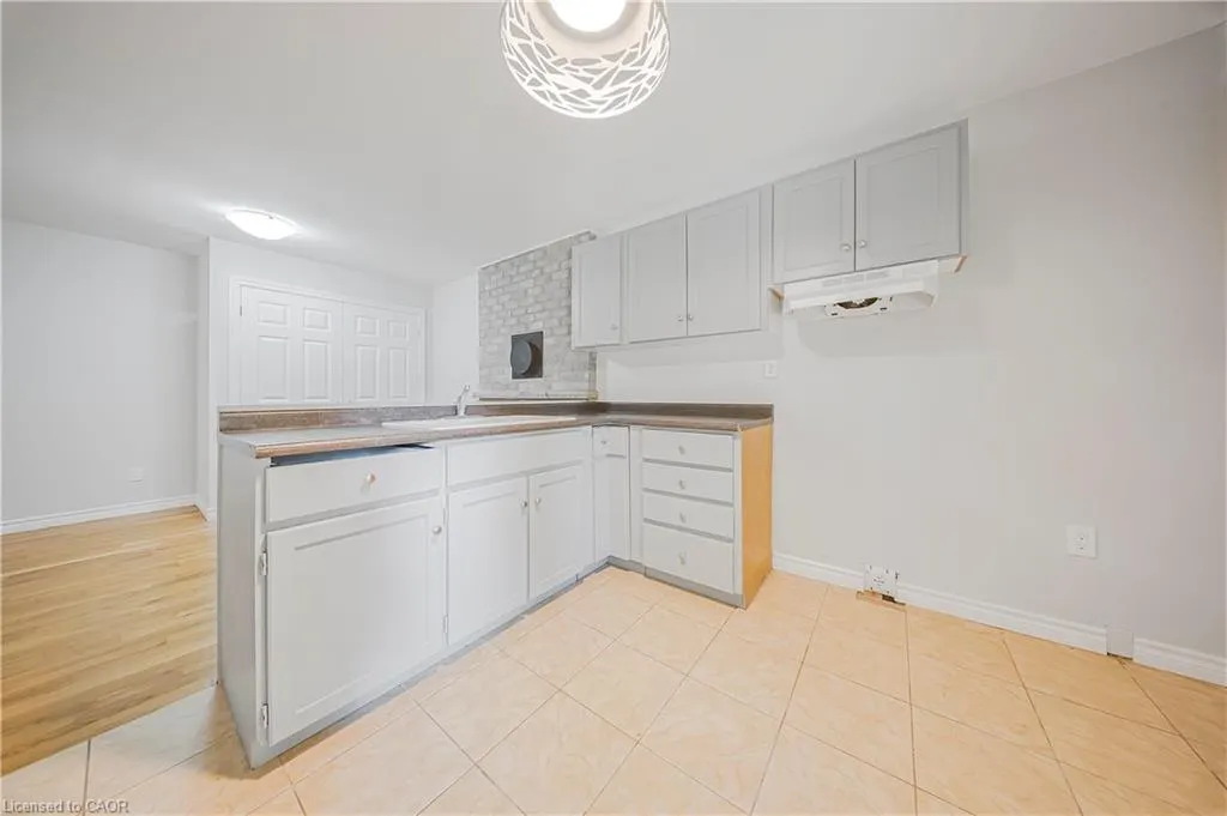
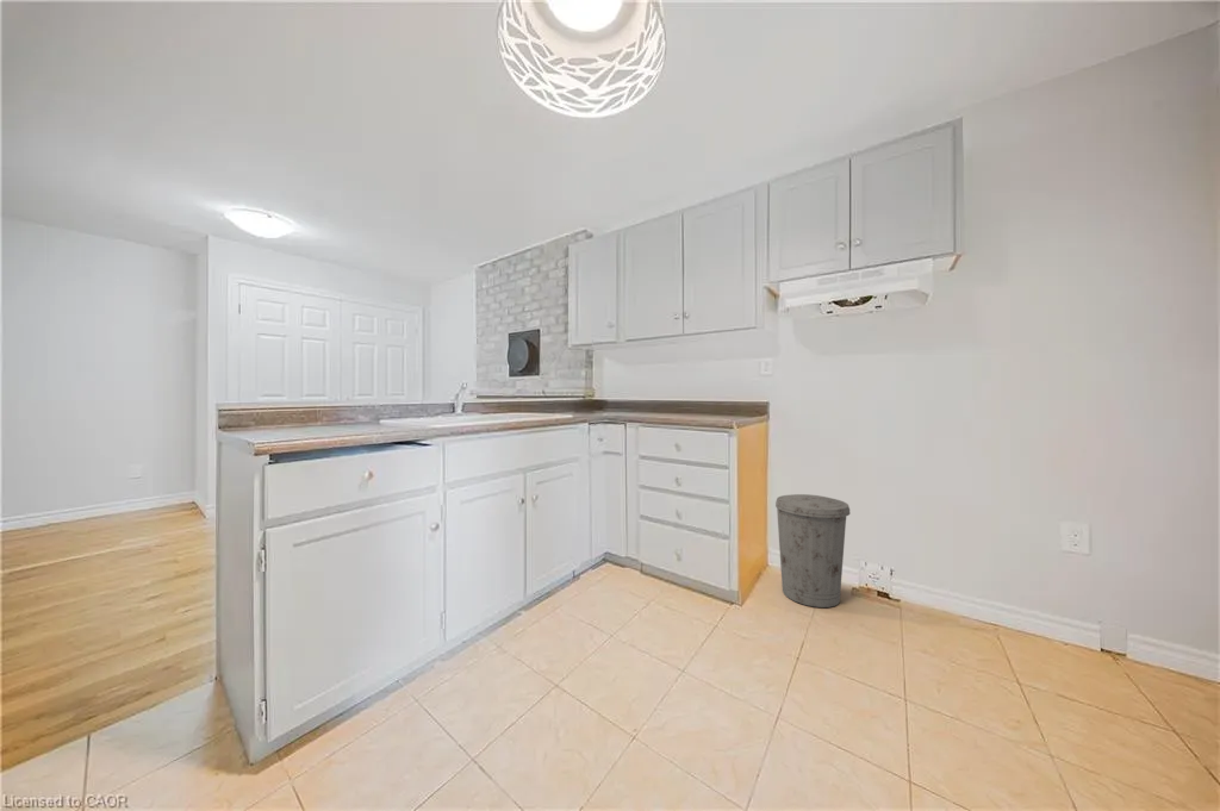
+ trash can (811, 545)
